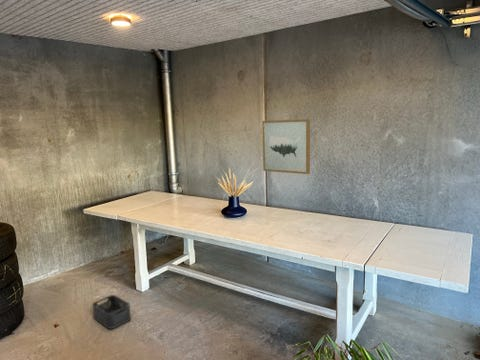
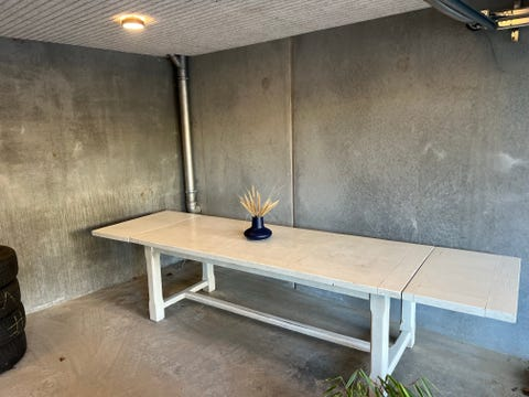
- wall art (285, 146)
- storage bin (111, 311)
